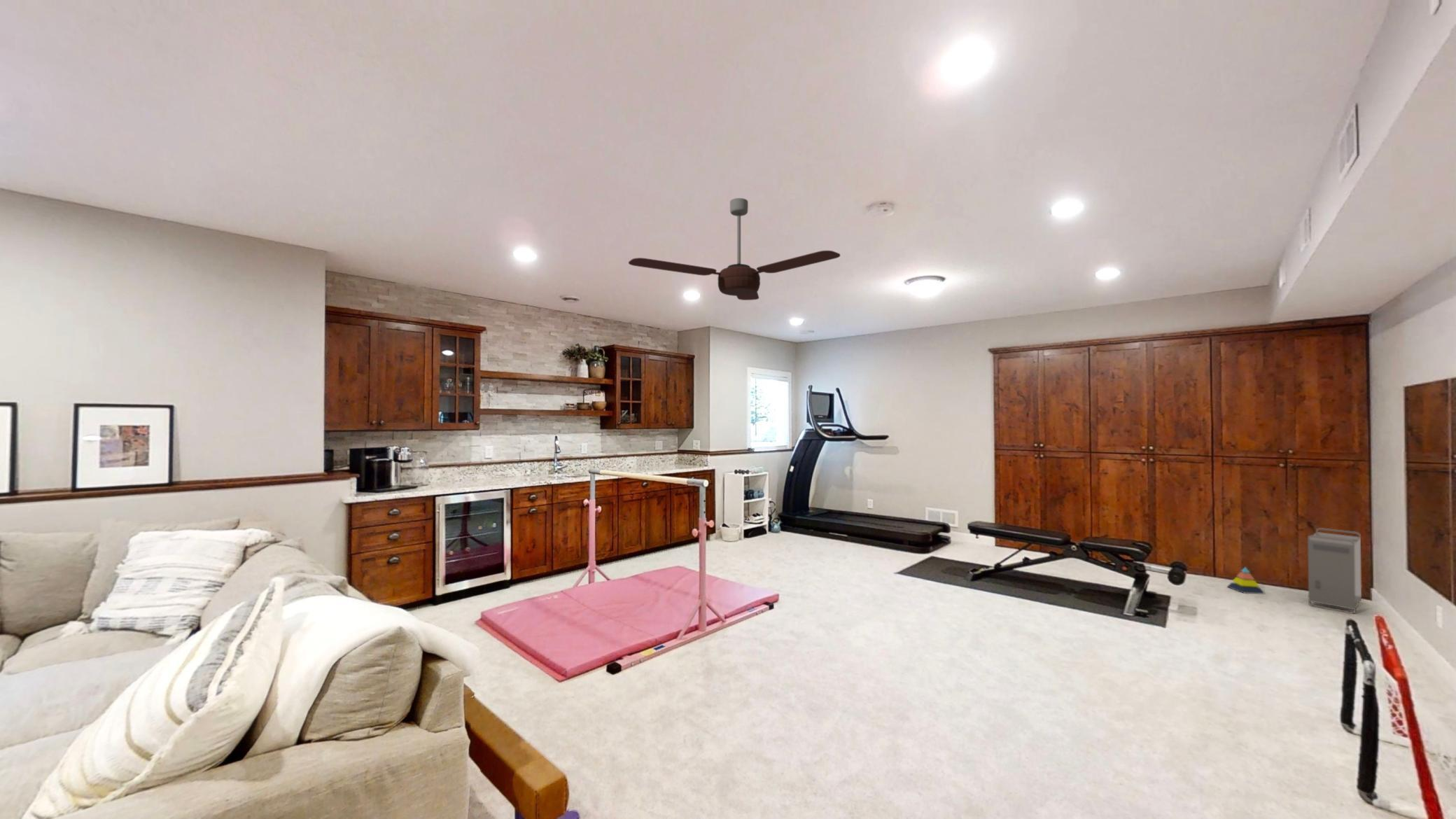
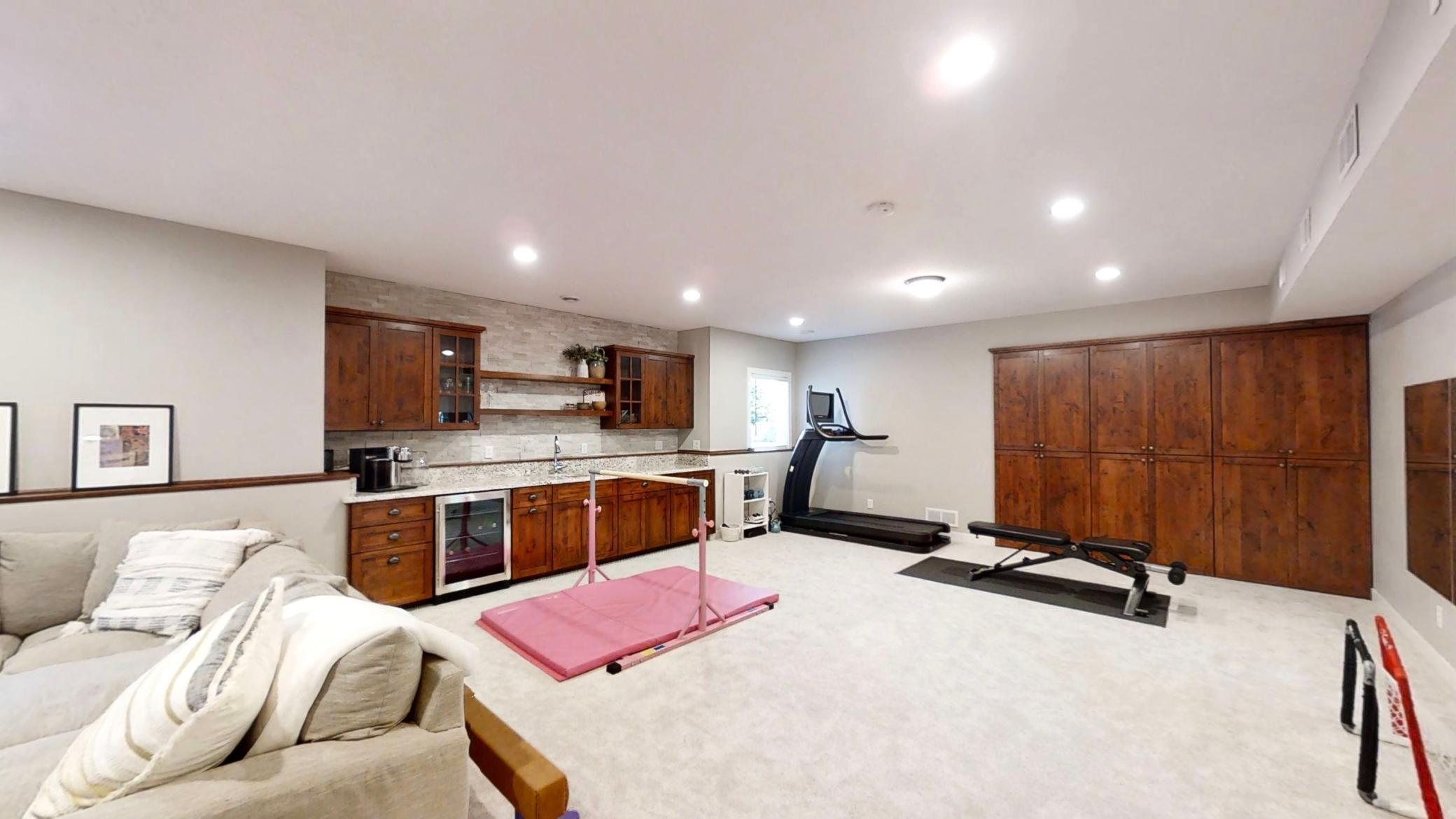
- ceiling fan (737, 251)
- storage bin (1334, 568)
- stacking toy (1245, 578)
